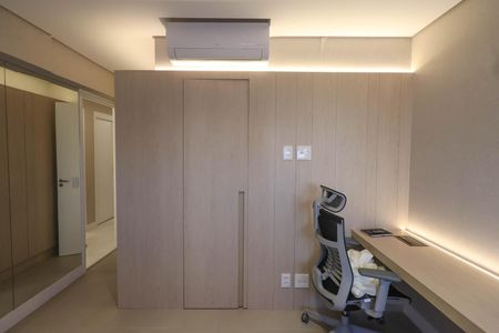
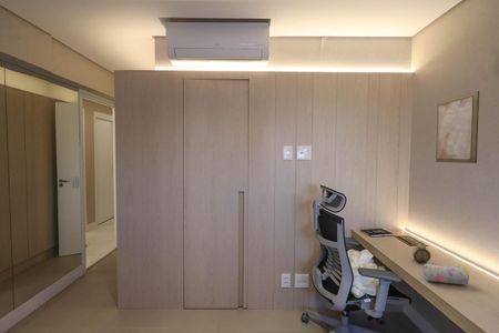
+ pencil case (445, 273)
+ wall art (454, 130)
+ alarm clock (420, 251)
